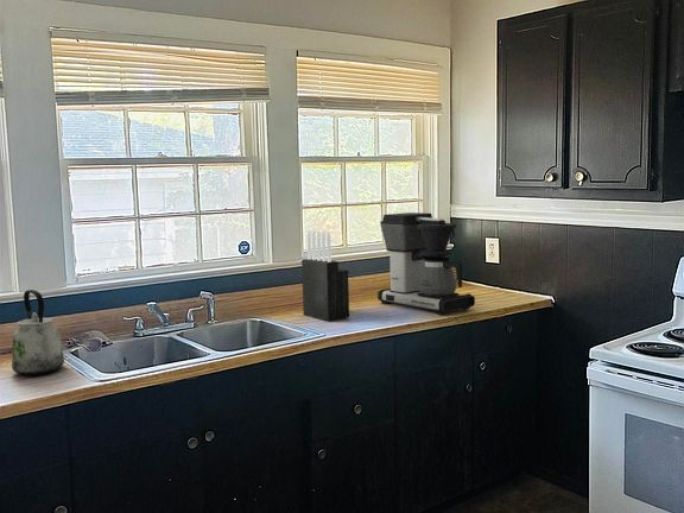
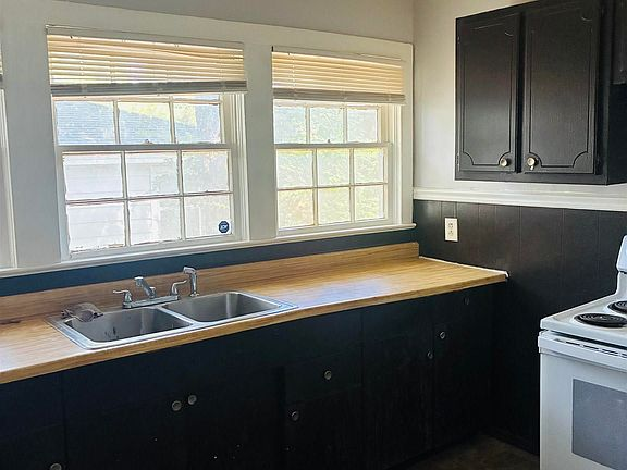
- coffee maker (425, 260)
- kettle (32, 329)
- knife block (327, 273)
